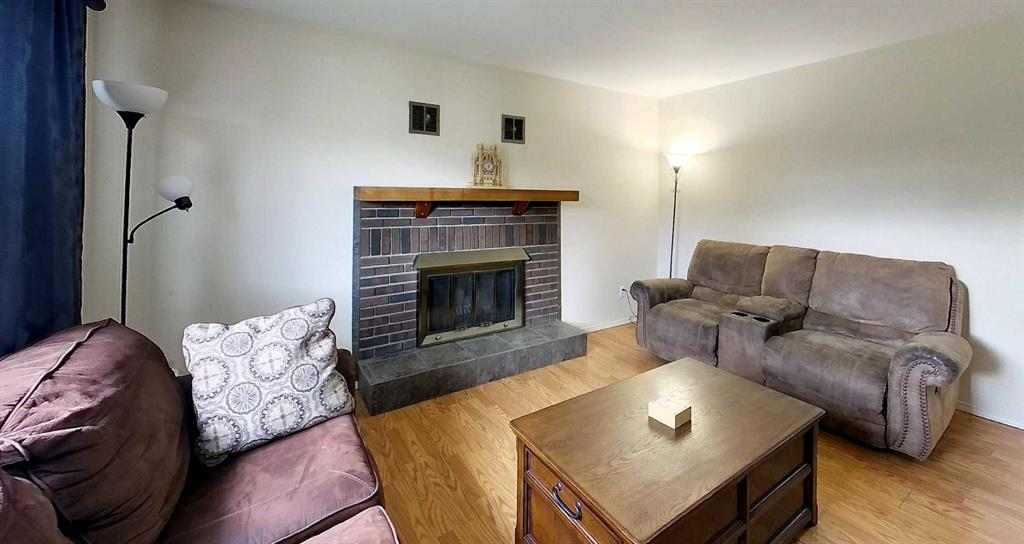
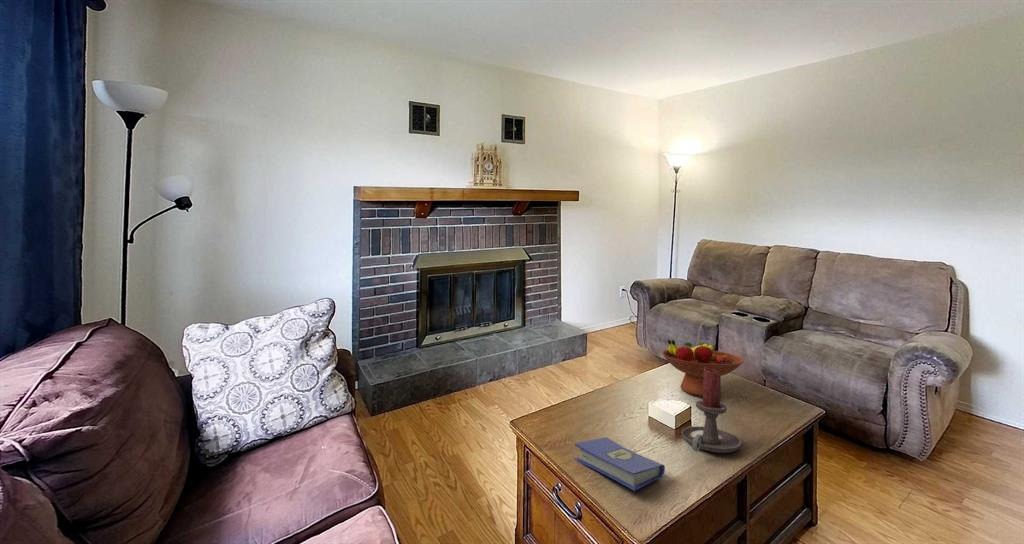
+ candle holder (708, 407)
+ hardcover book (618, 459)
+ fruit bowl (701, 366)
